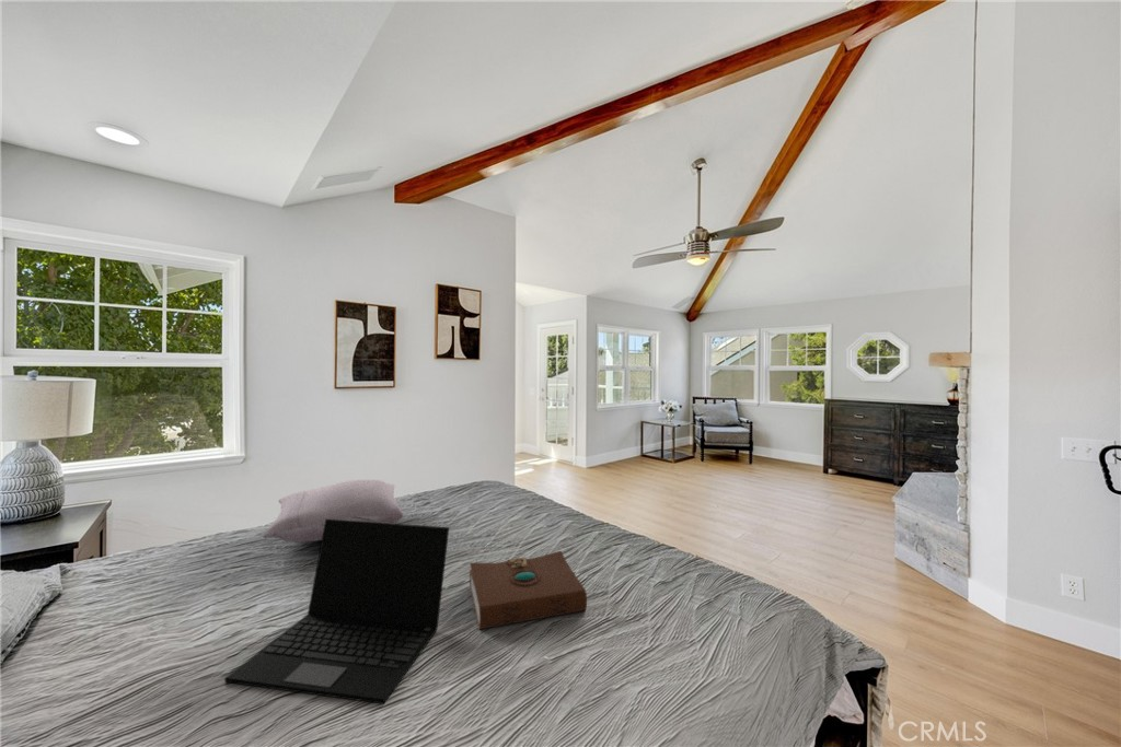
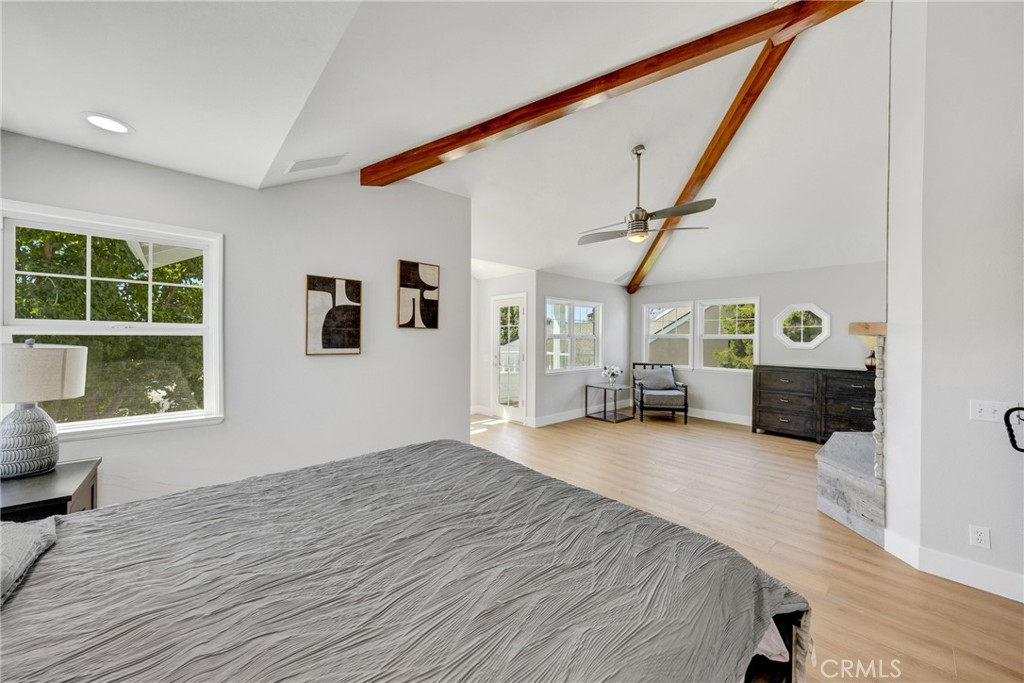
- book (524, 584)
- pillow (338, 507)
- laptop (350, 595)
